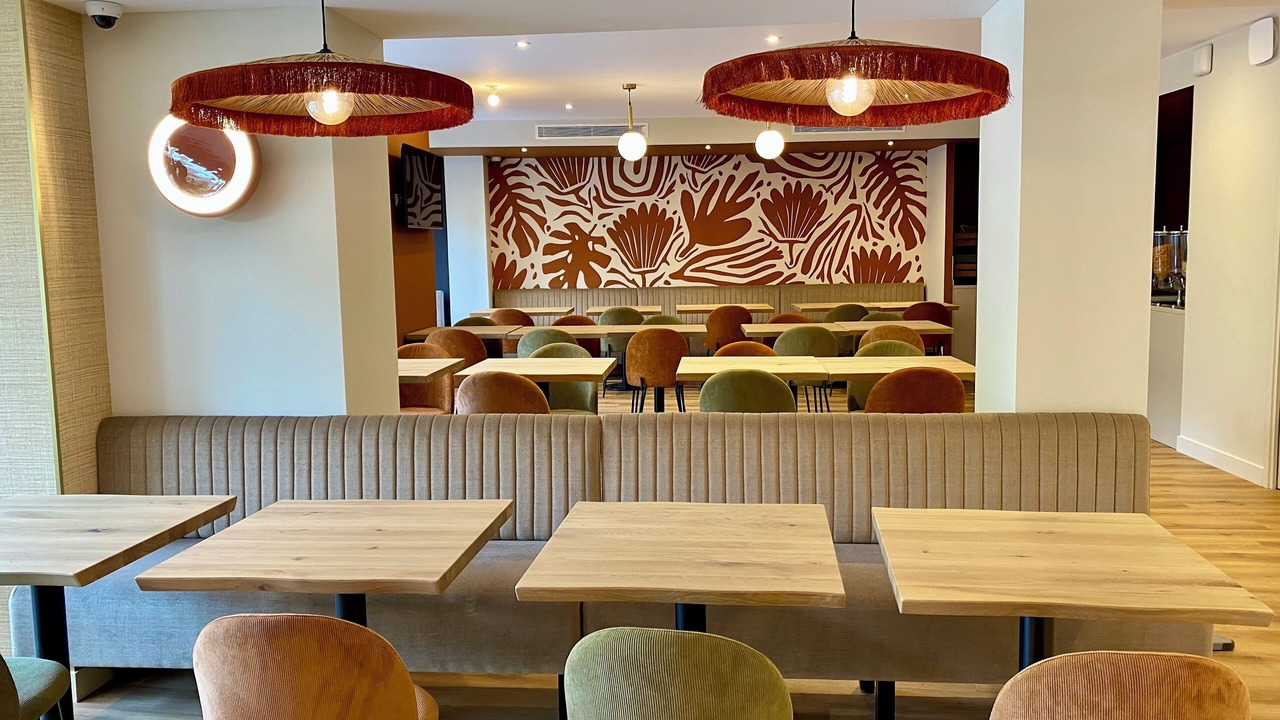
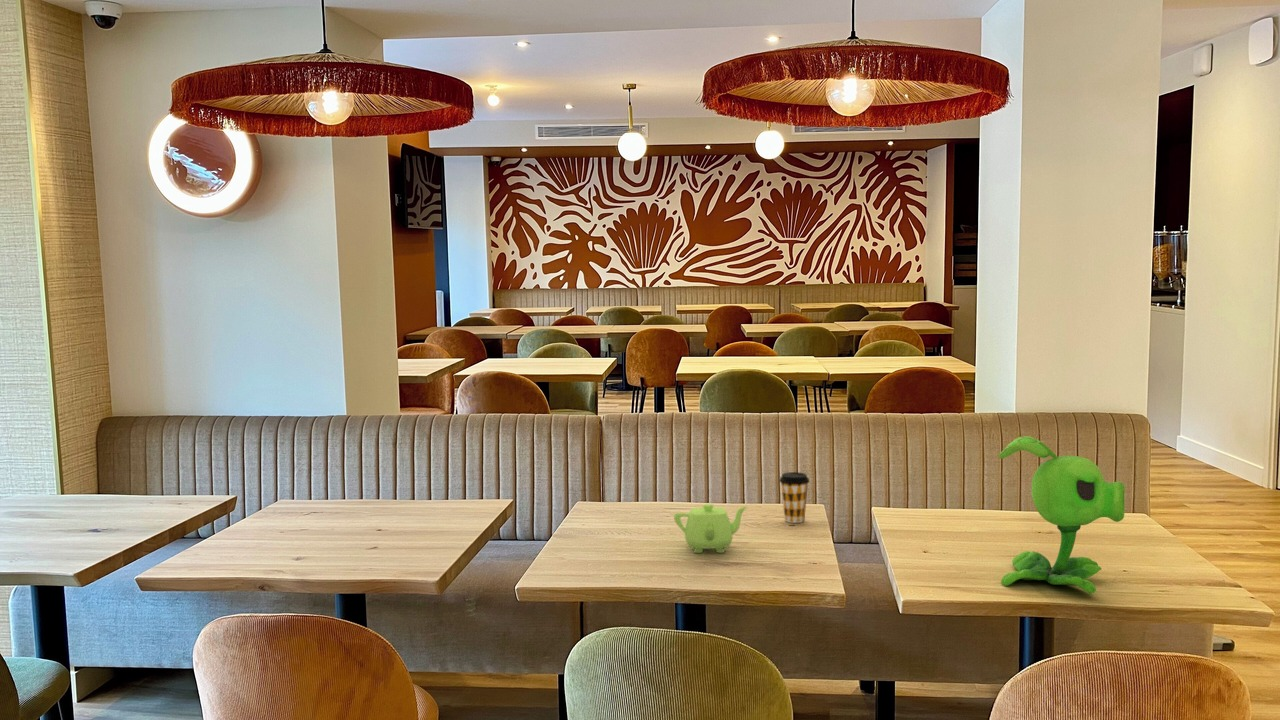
+ flower (1059, 511)
+ coffee cup (794, 497)
+ teapot (711, 526)
